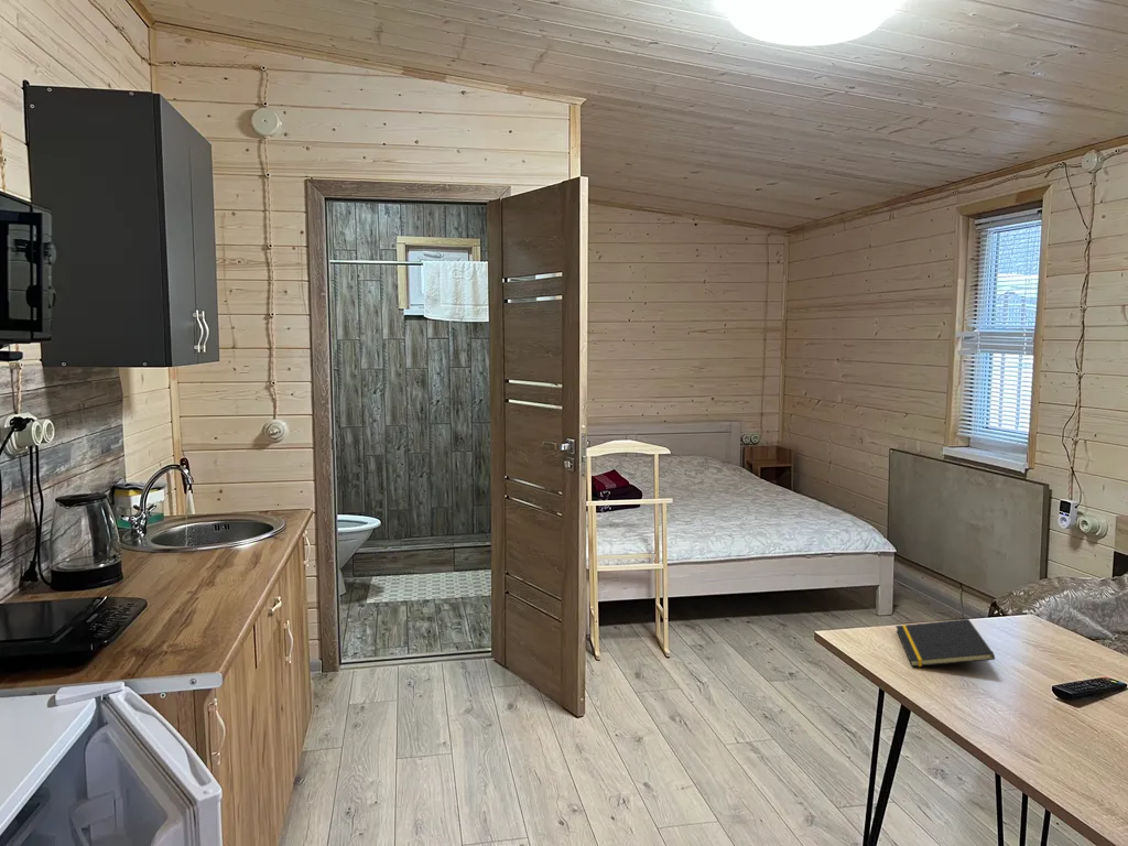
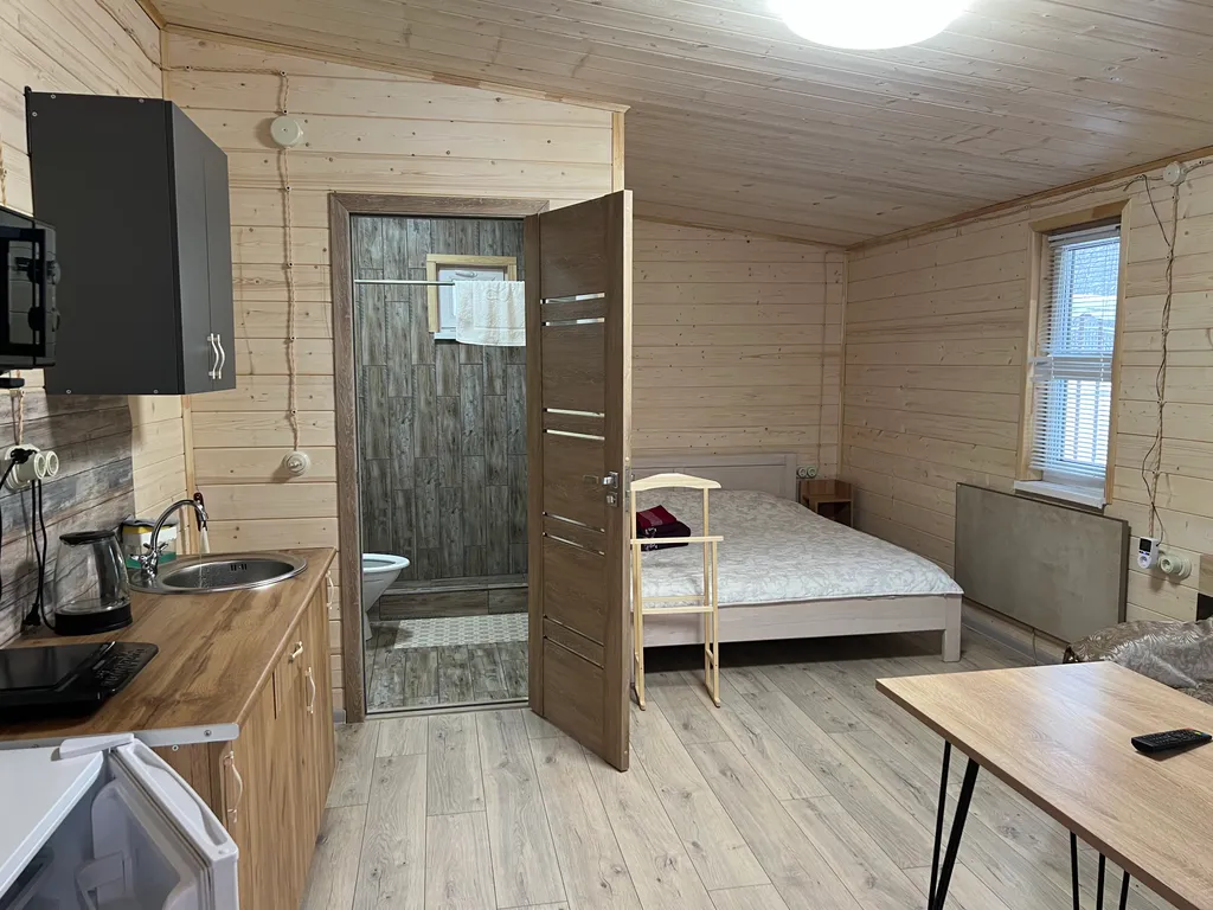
- notepad (941, 641)
